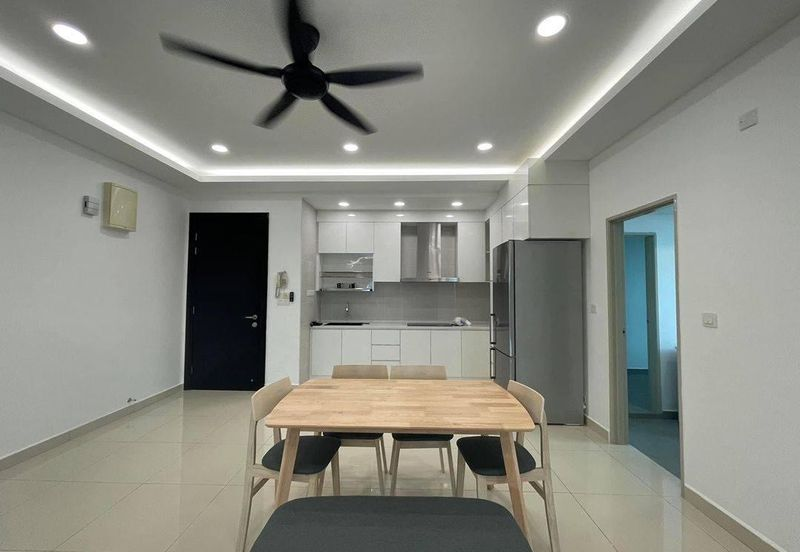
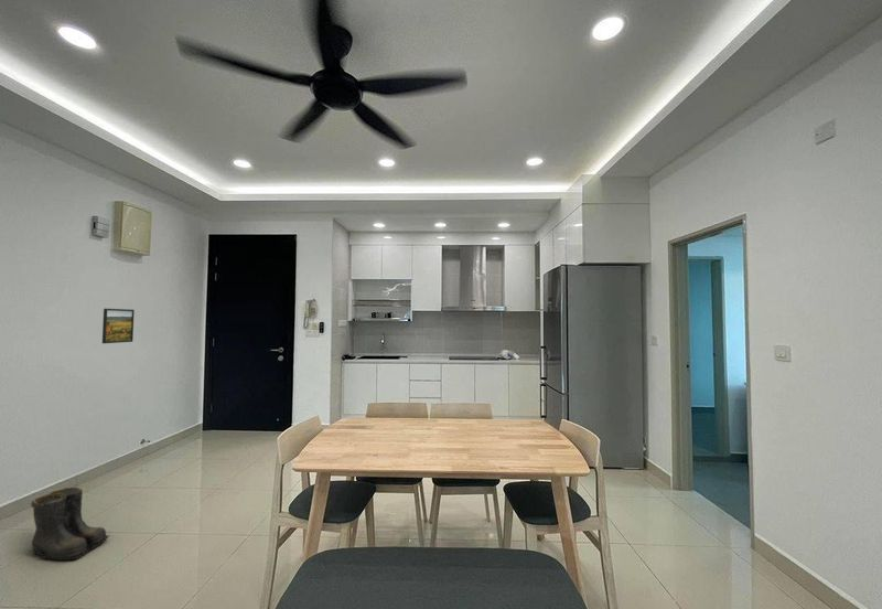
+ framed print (118, 325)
+ boots (68, 521)
